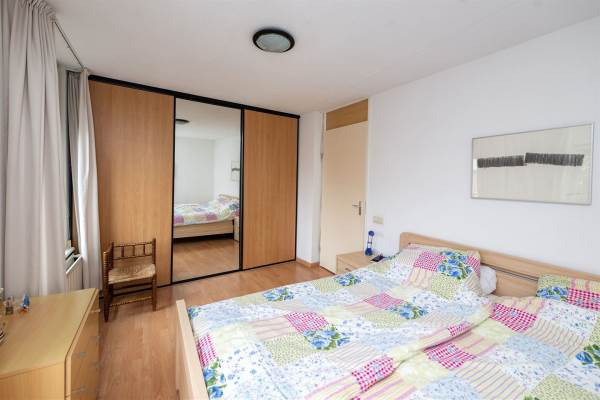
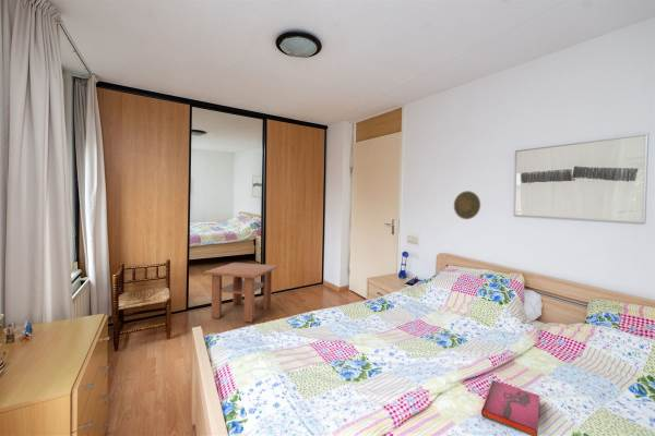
+ hardback book (511, 404)
+ decorative plate (465, 205)
+ coffee table (242, 290)
